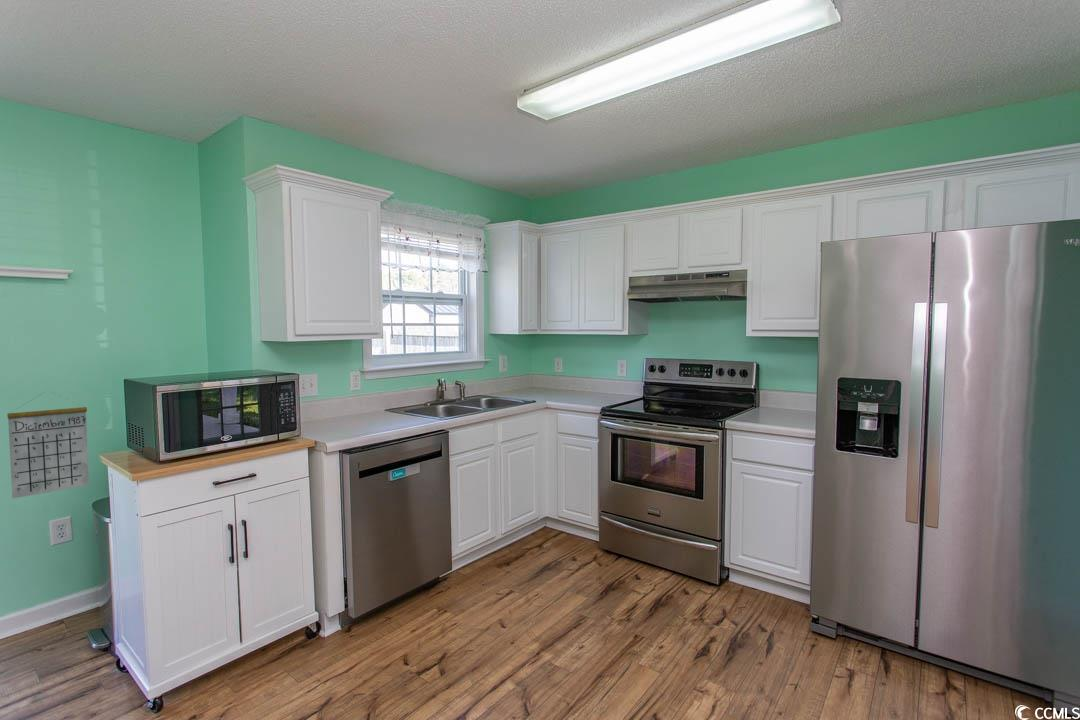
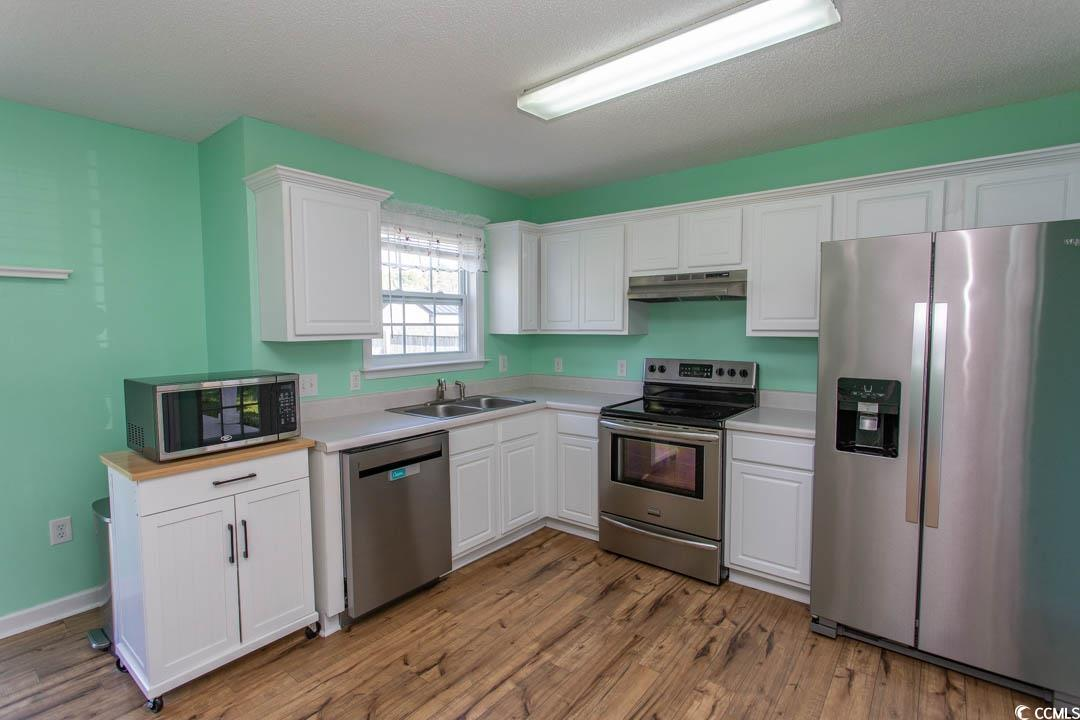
- calendar (50, 441)
